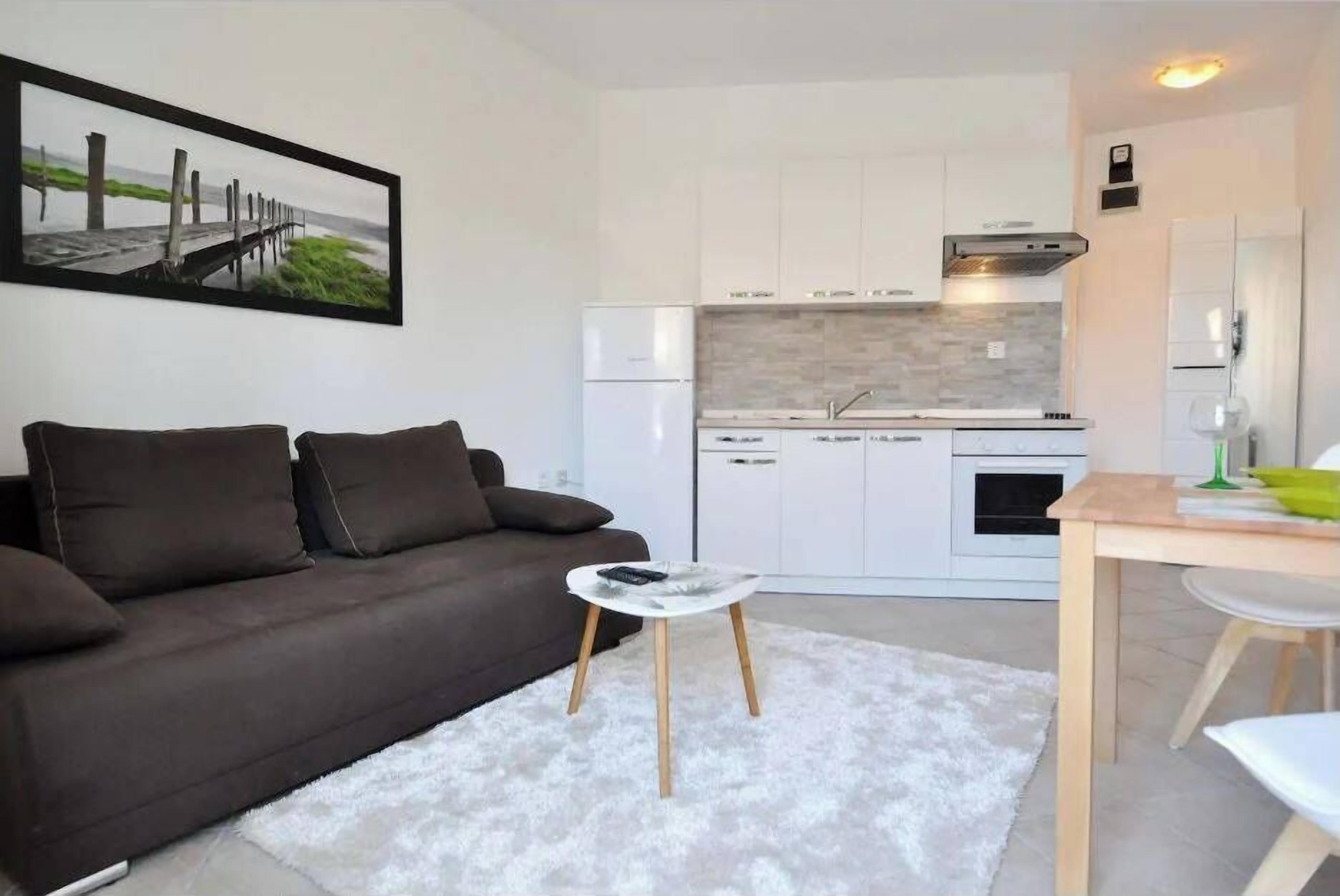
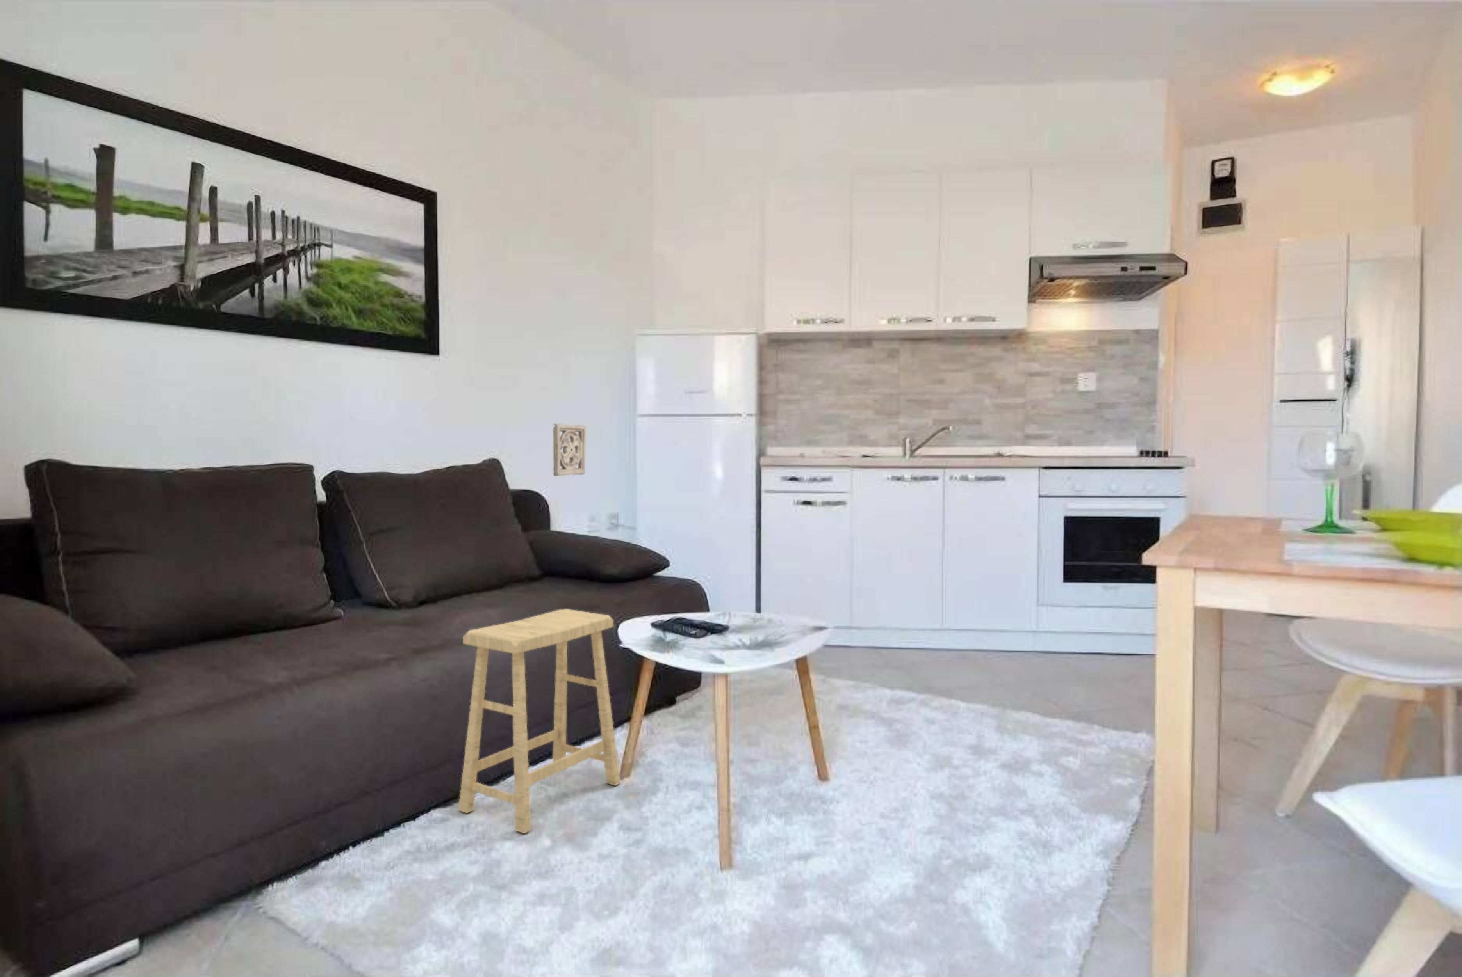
+ wall ornament (570, 450)
+ footstool (554, 711)
